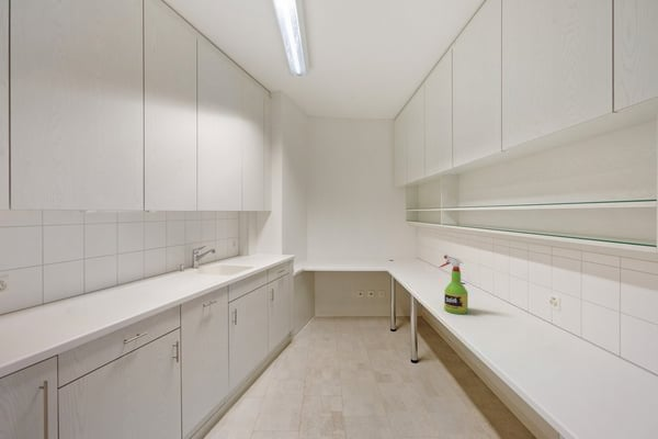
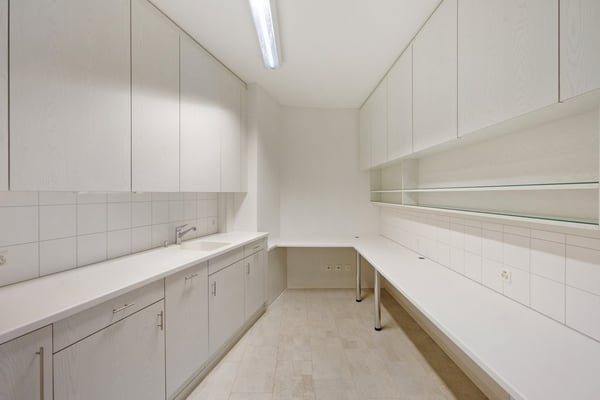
- spray bottle (452, 282)
